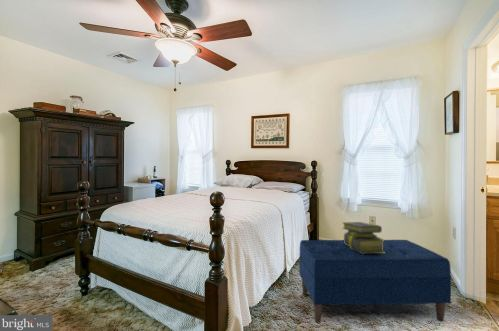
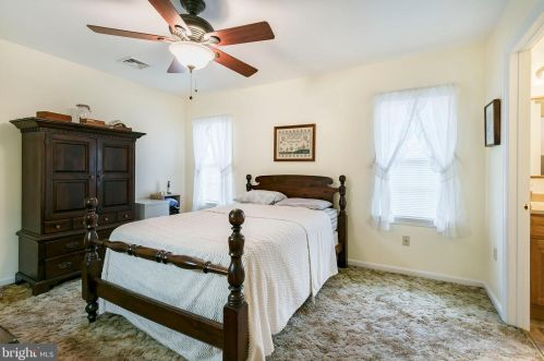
- stack of books (361, 235)
- bench (366, 277)
